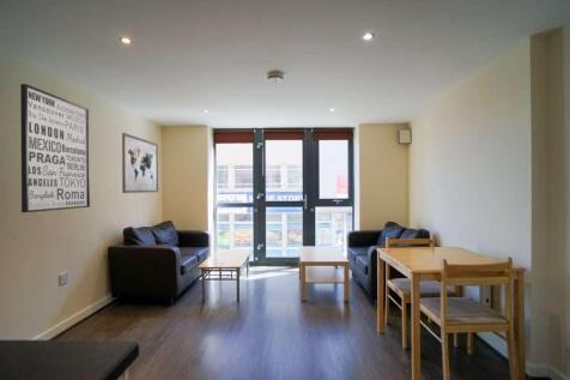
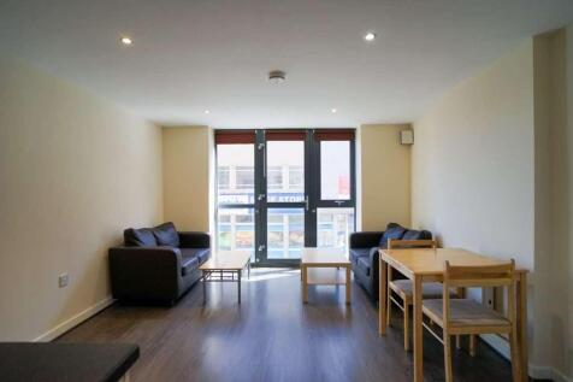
- wall art (60, 153)
- wall art (141, 165)
